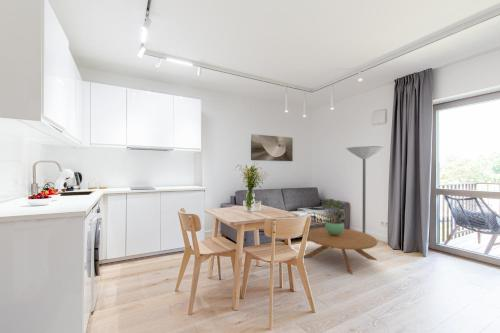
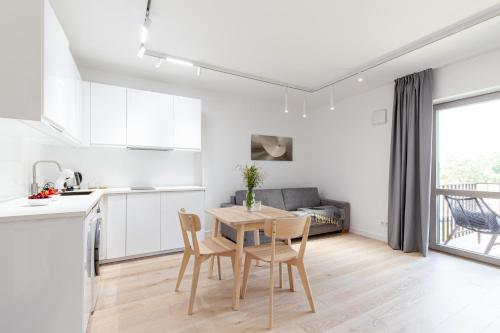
- coffee table (339, 247)
- floor lamp (364, 194)
- potted plant (333, 216)
